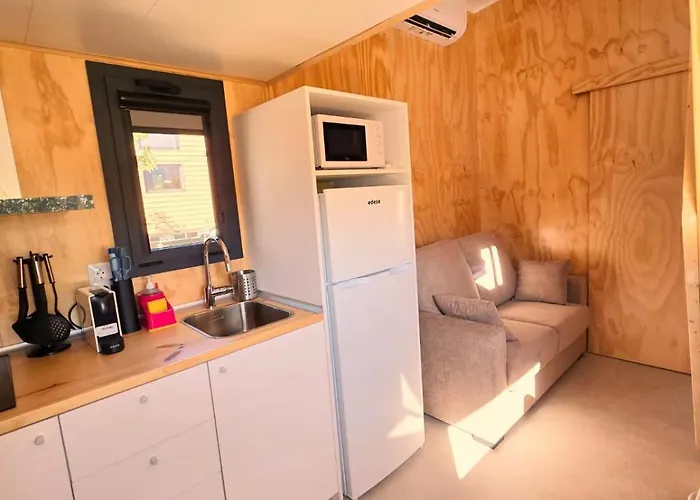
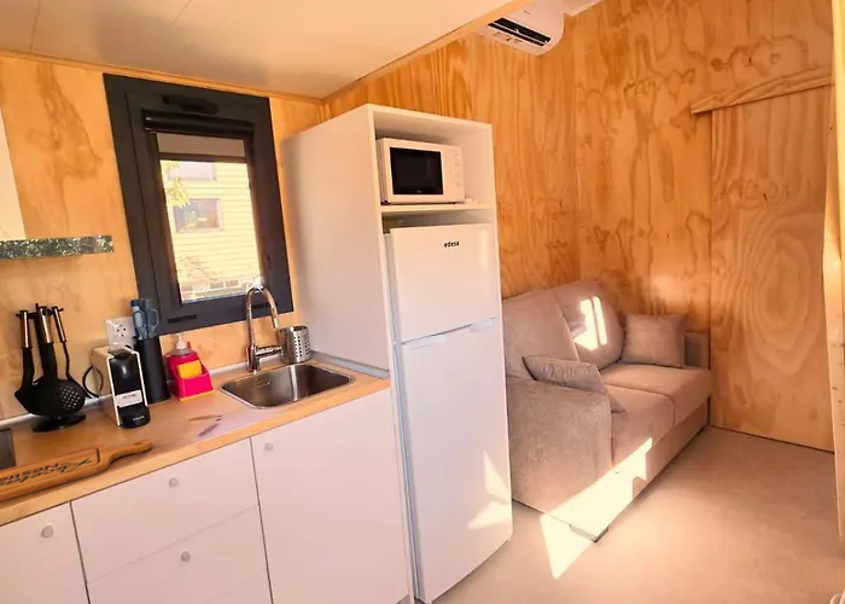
+ cutting board (70, 465)
